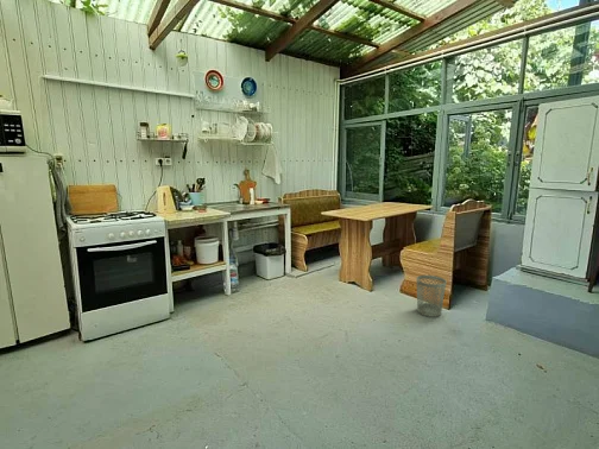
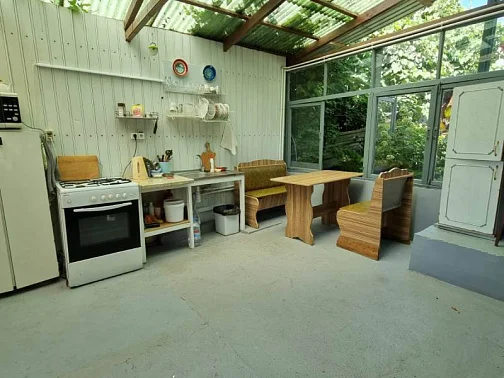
- wastebasket (429, 296)
